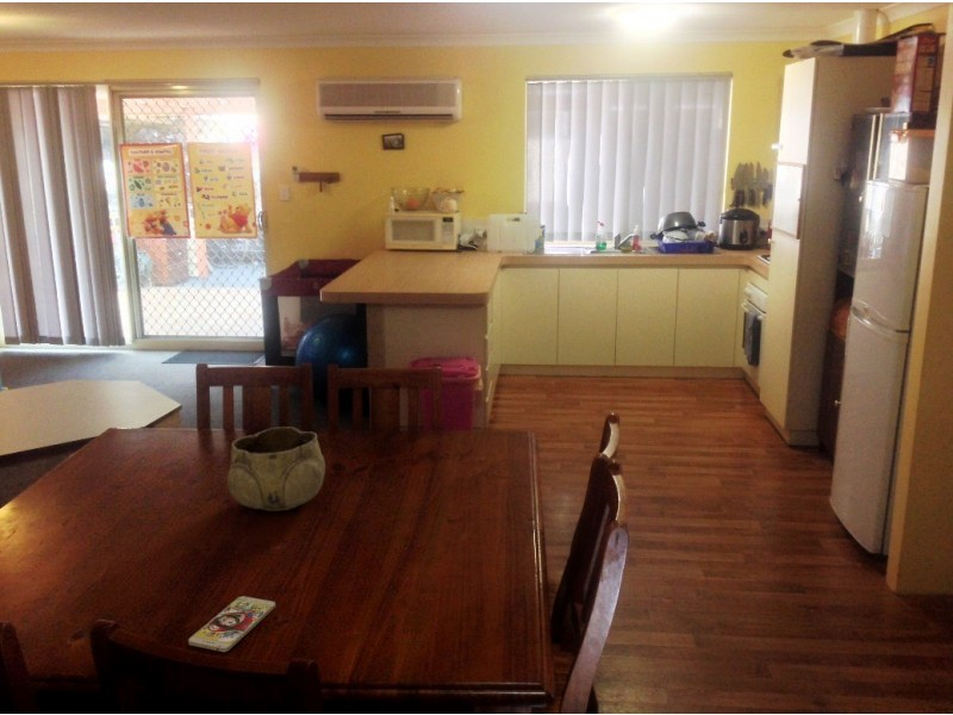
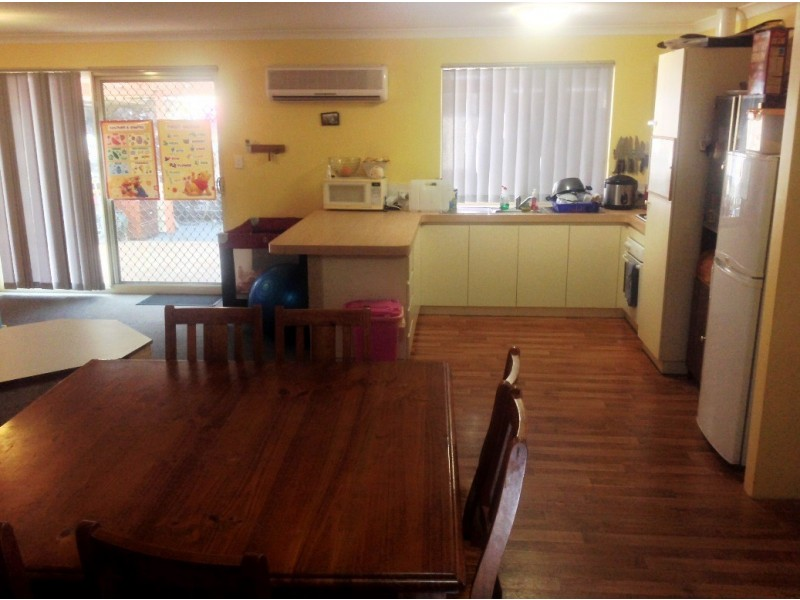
- smartphone (233, 622)
- decorative bowl (276, 471)
